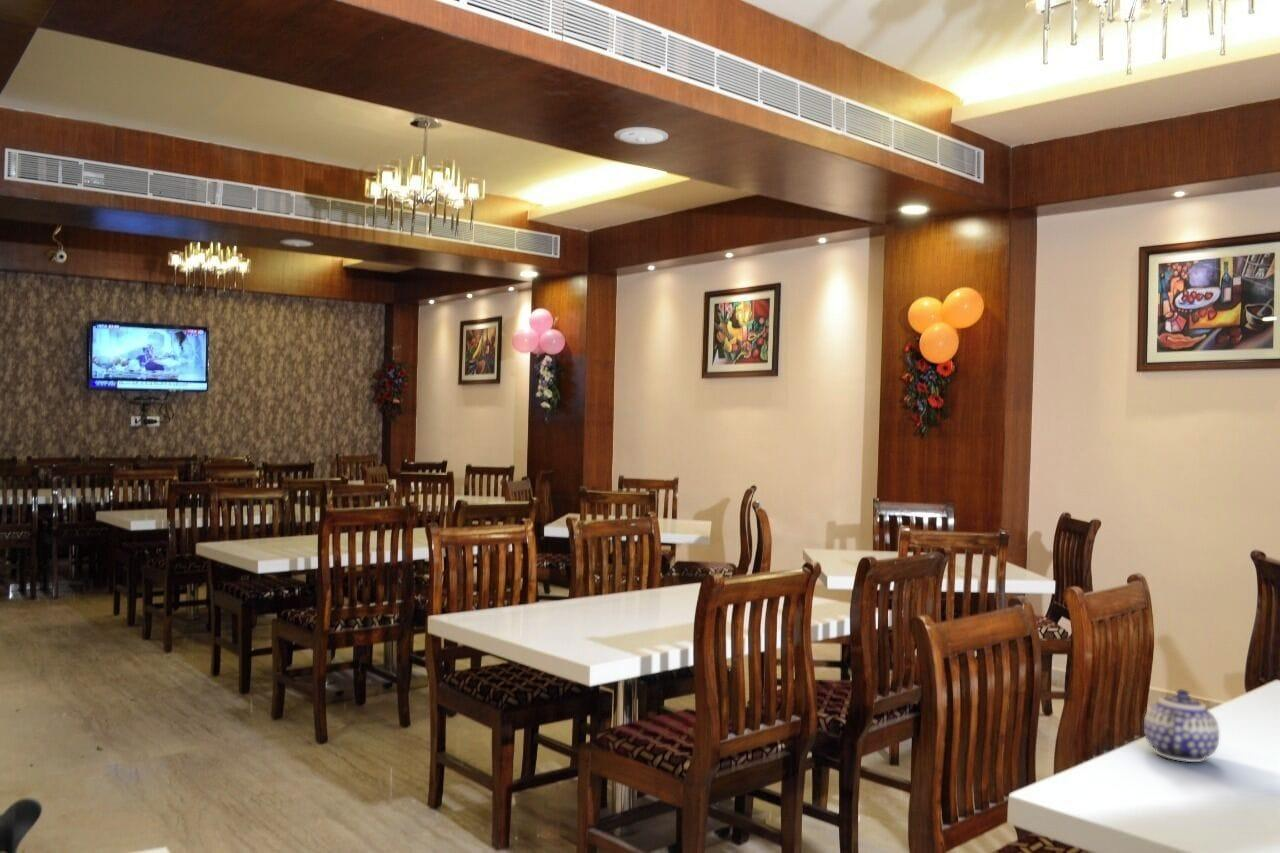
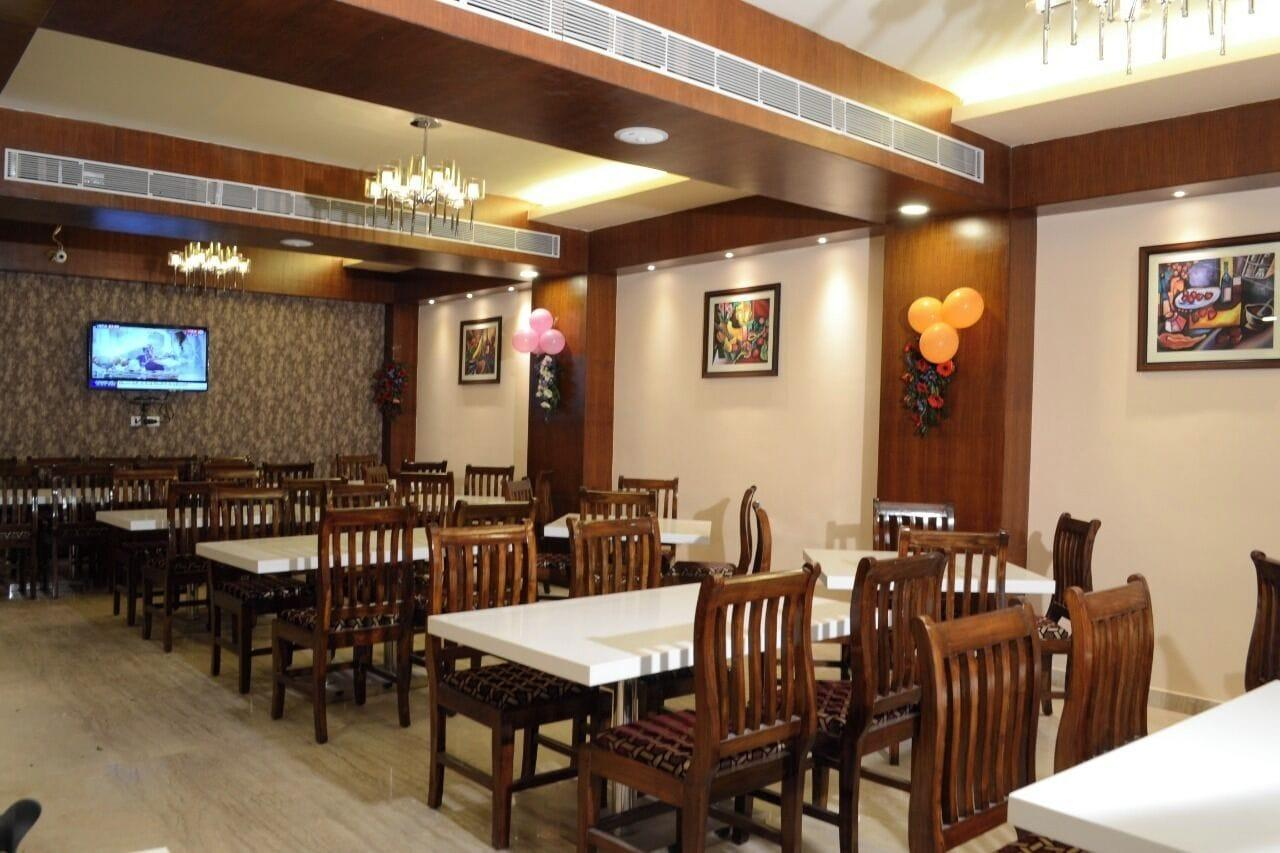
- teapot (1181, 722)
